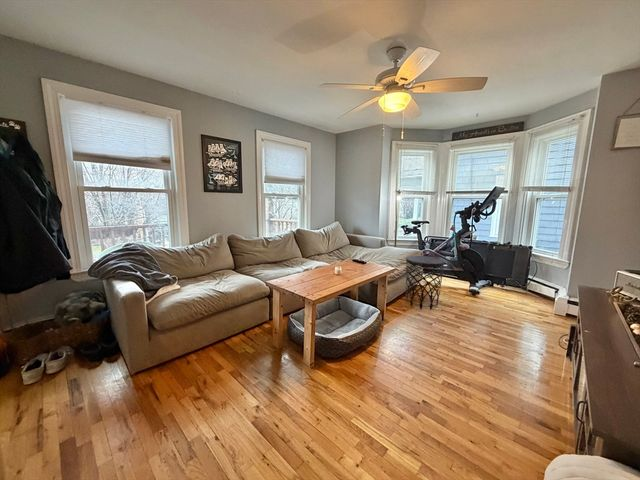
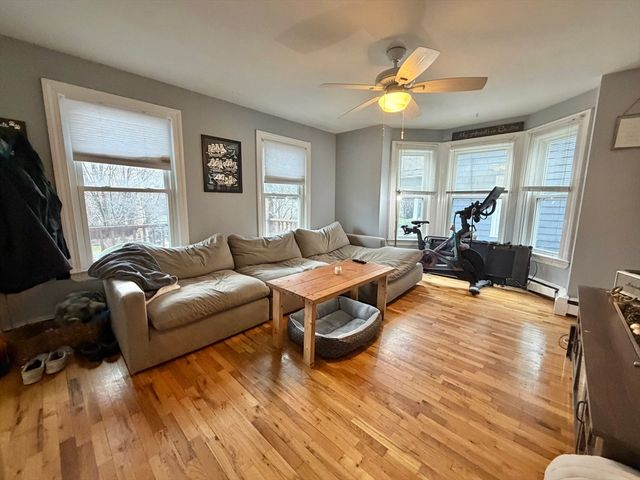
- side table (423, 279)
